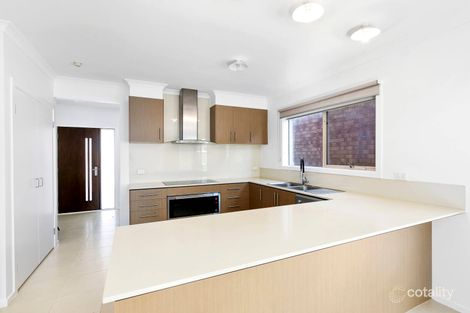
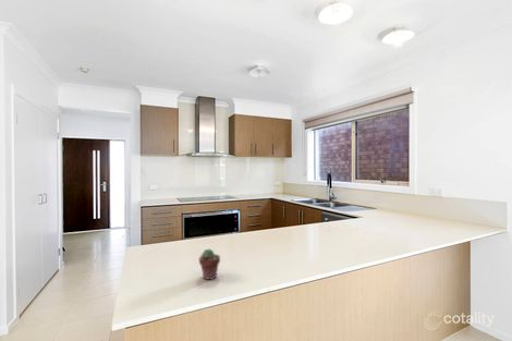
+ potted succulent (209, 263)
